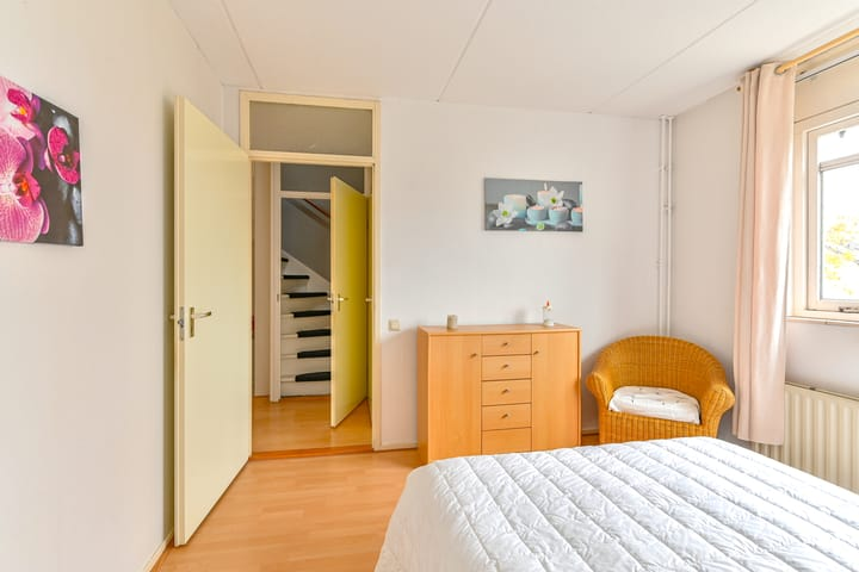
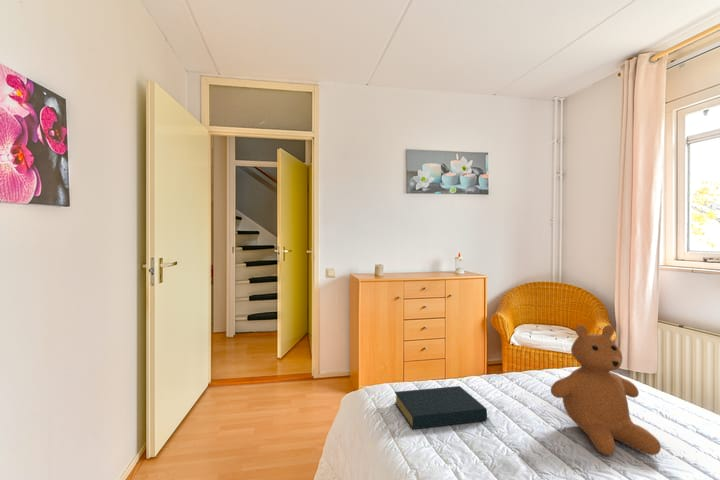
+ teddy bear (605, 383)
+ hardback book (438, 405)
